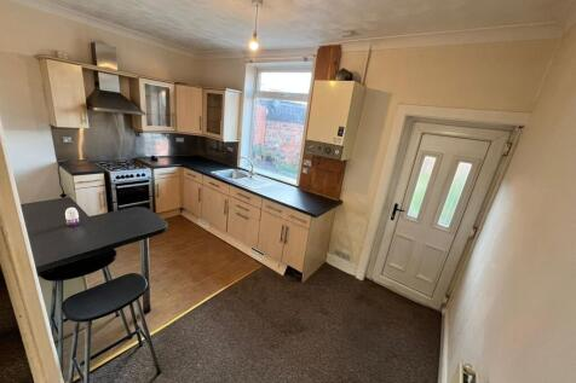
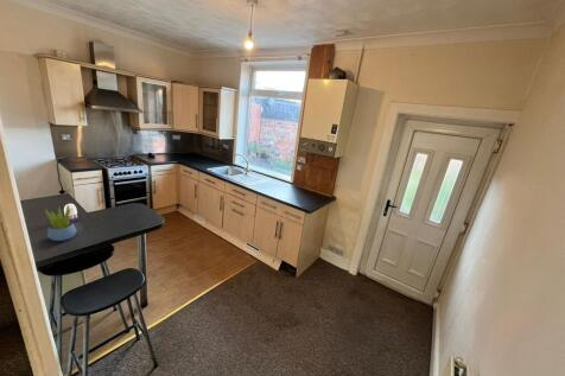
+ succulent plant (61, 222)
